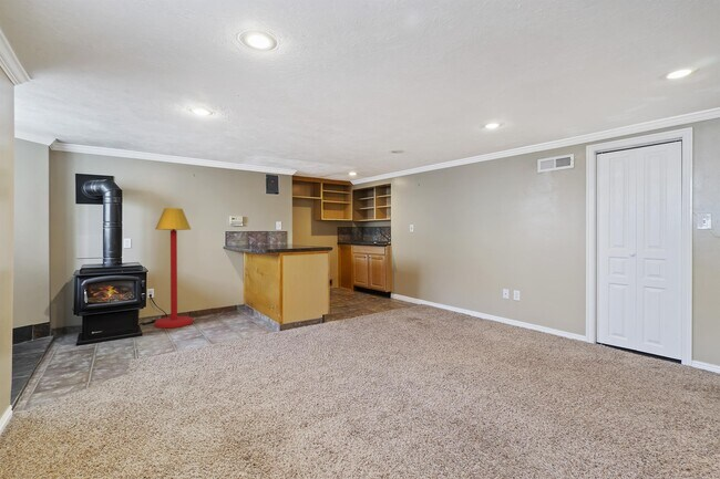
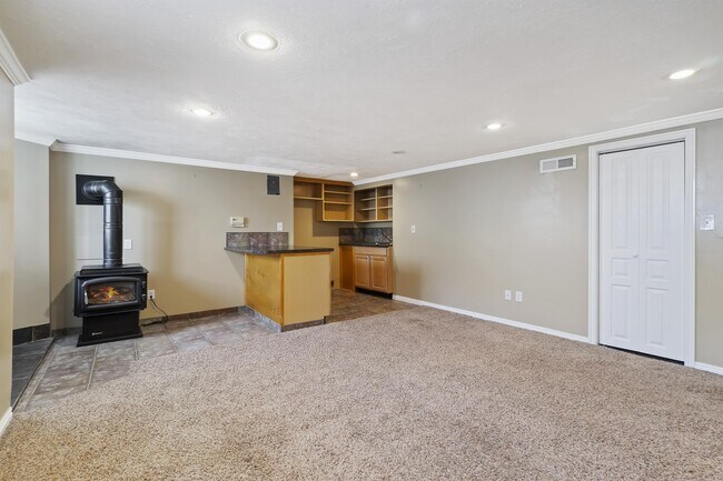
- floor lamp (173, 265)
